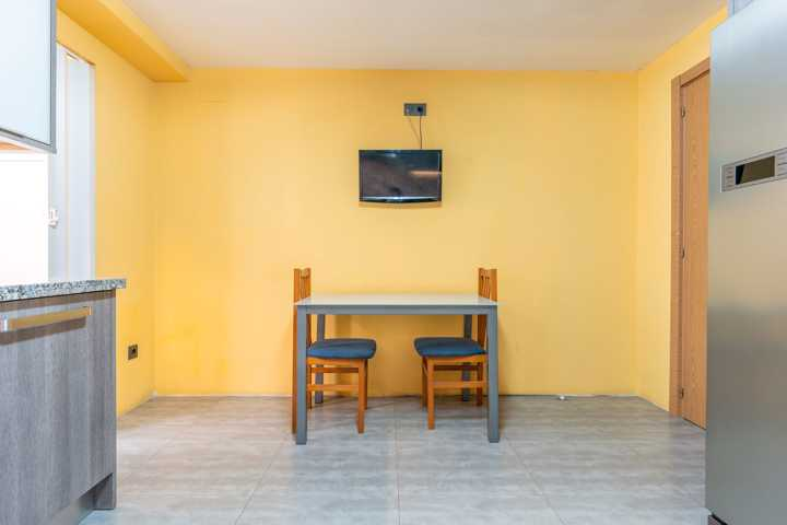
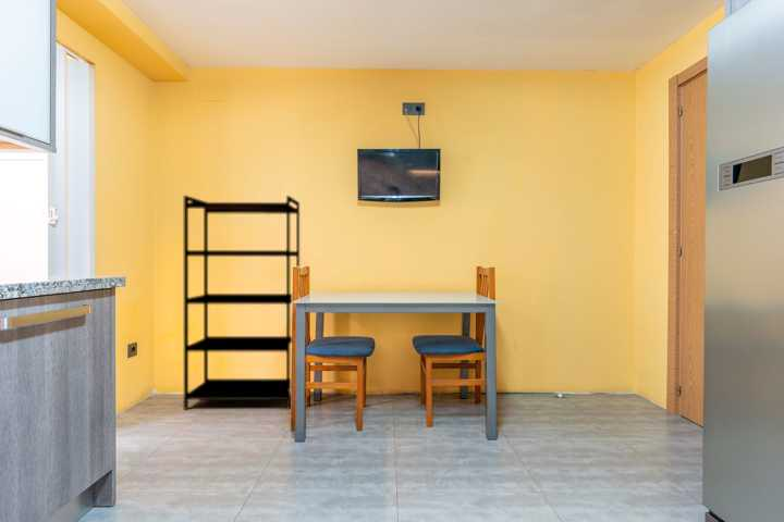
+ shelving unit (244, 299)
